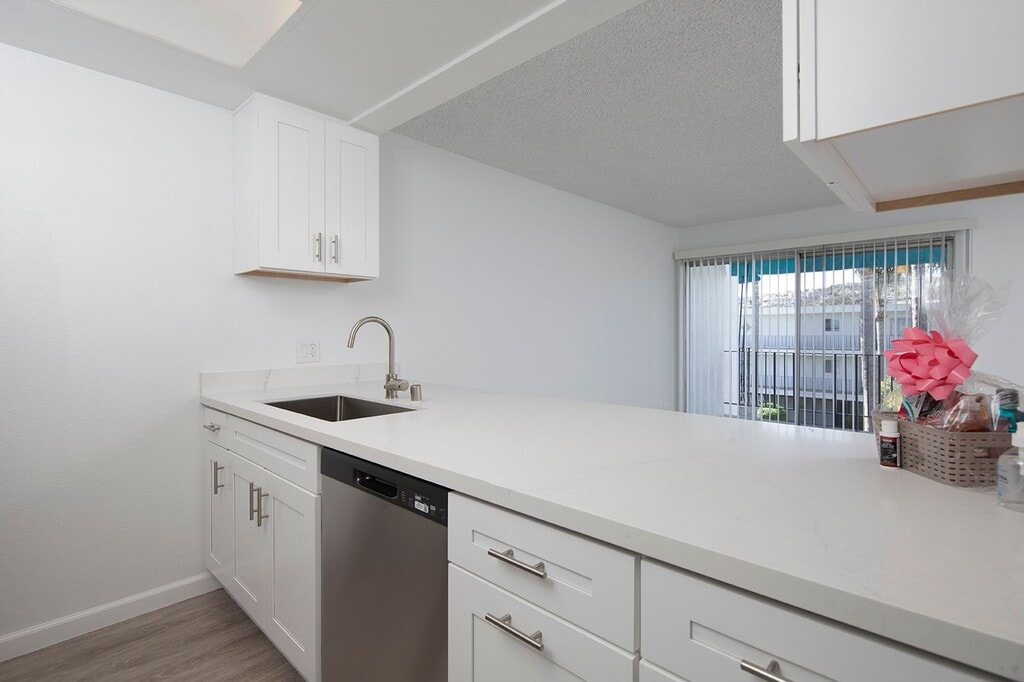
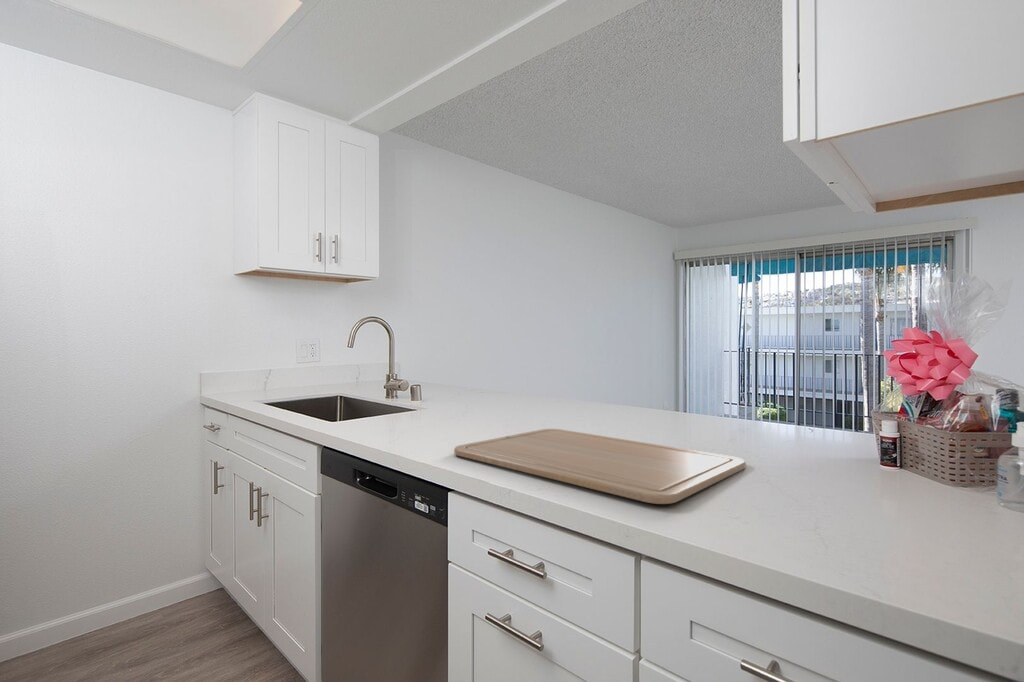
+ chopping board (591, 455)
